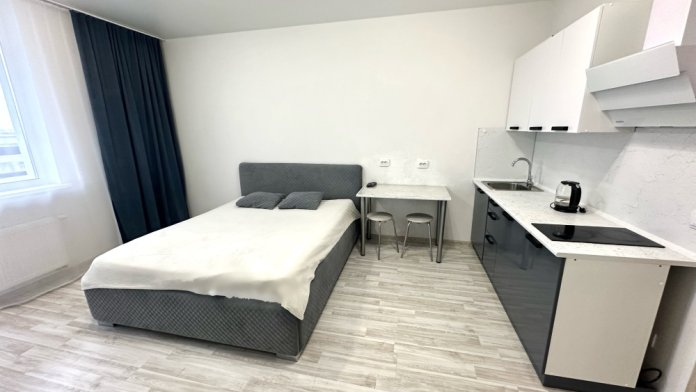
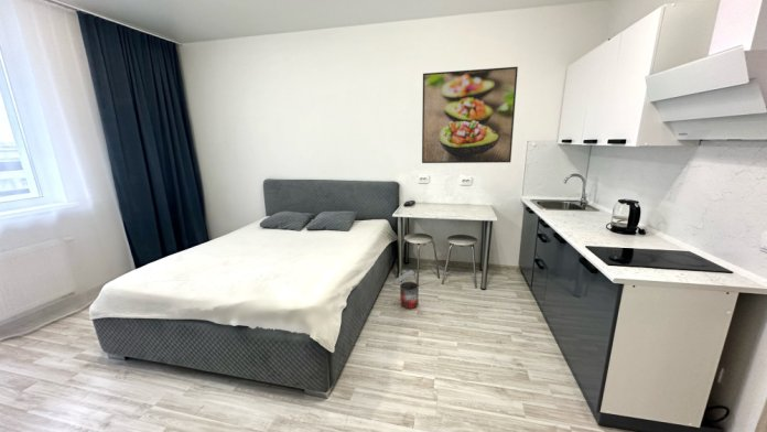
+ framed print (466, 118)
+ trash can (407, 287)
